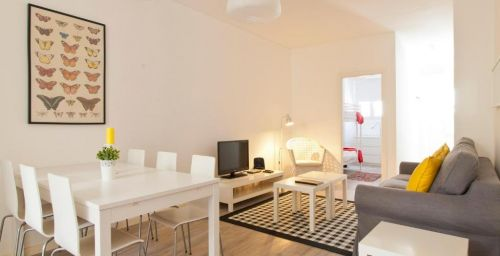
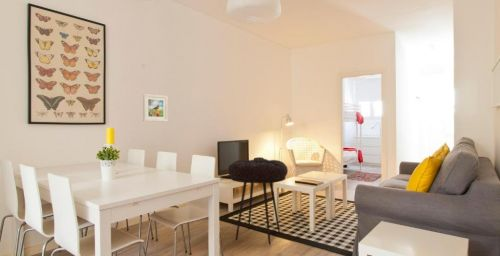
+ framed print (155, 108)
+ stool (264, 198)
